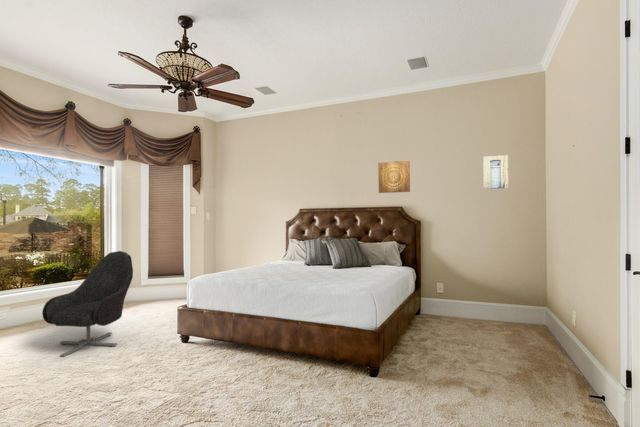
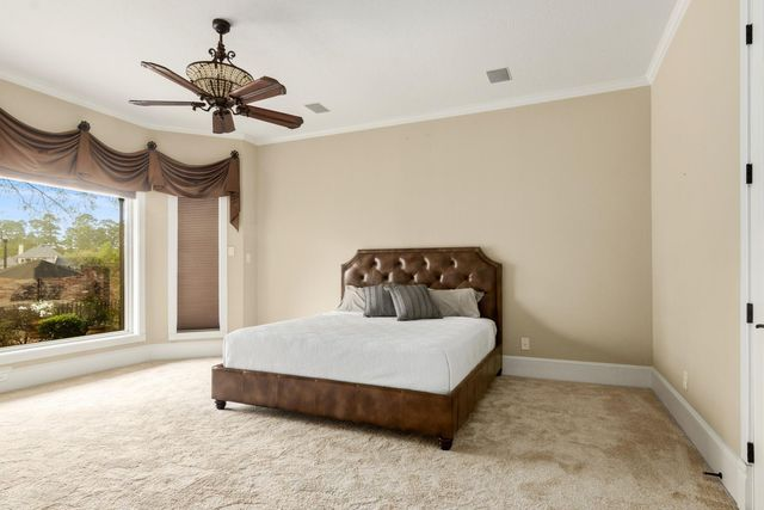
- armchair (91, 299)
- wall art (495, 172)
- wall art (393, 177)
